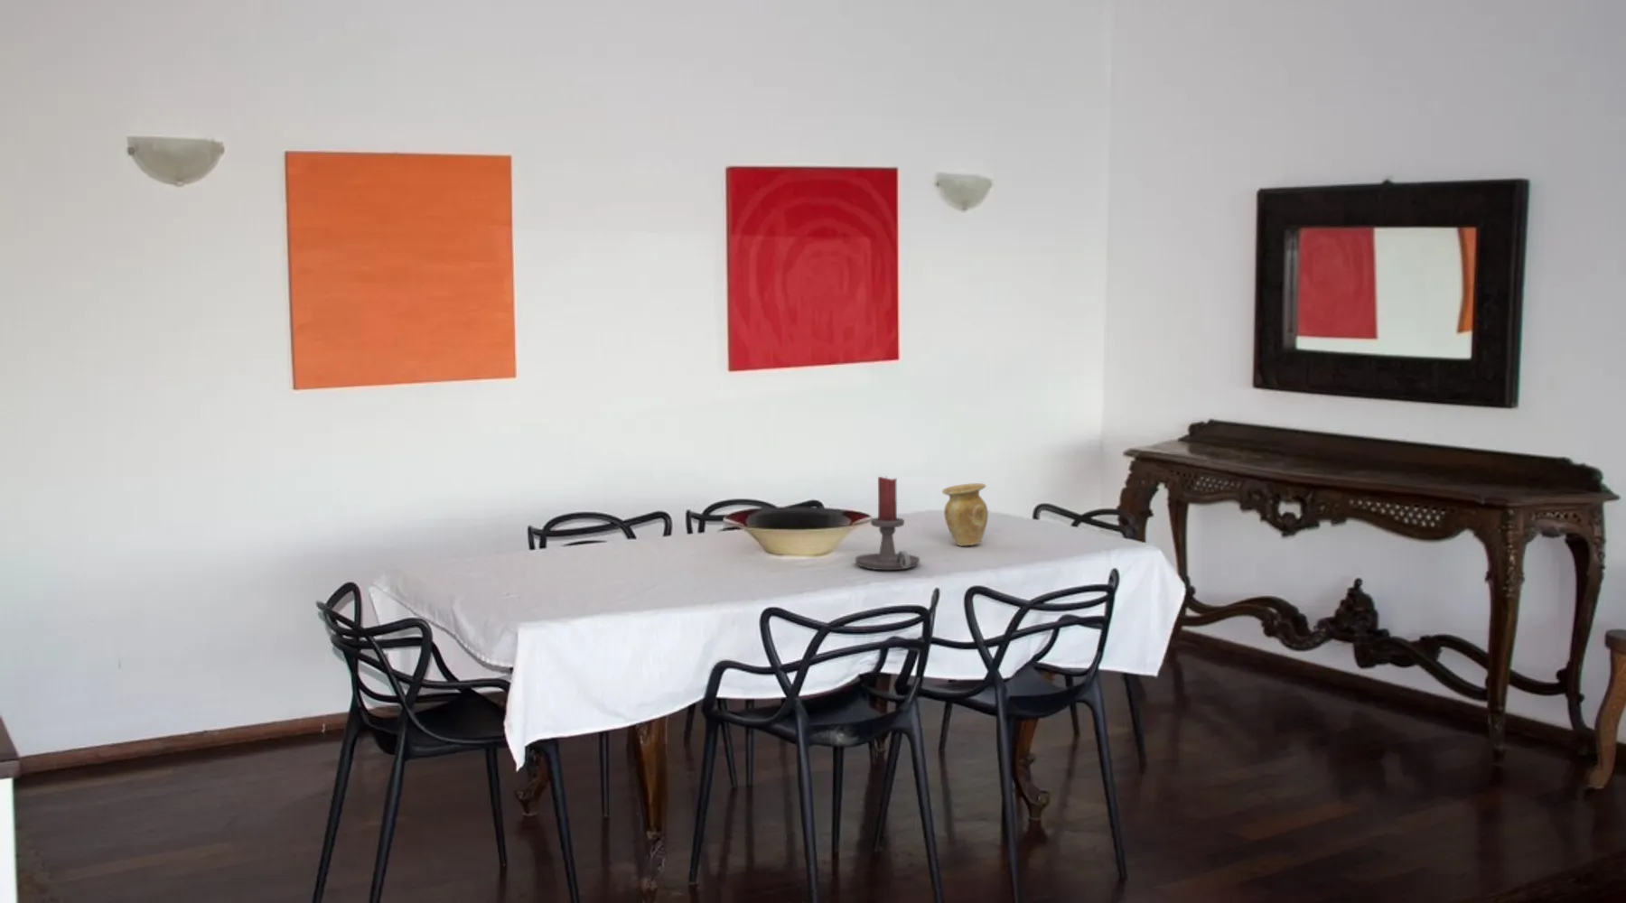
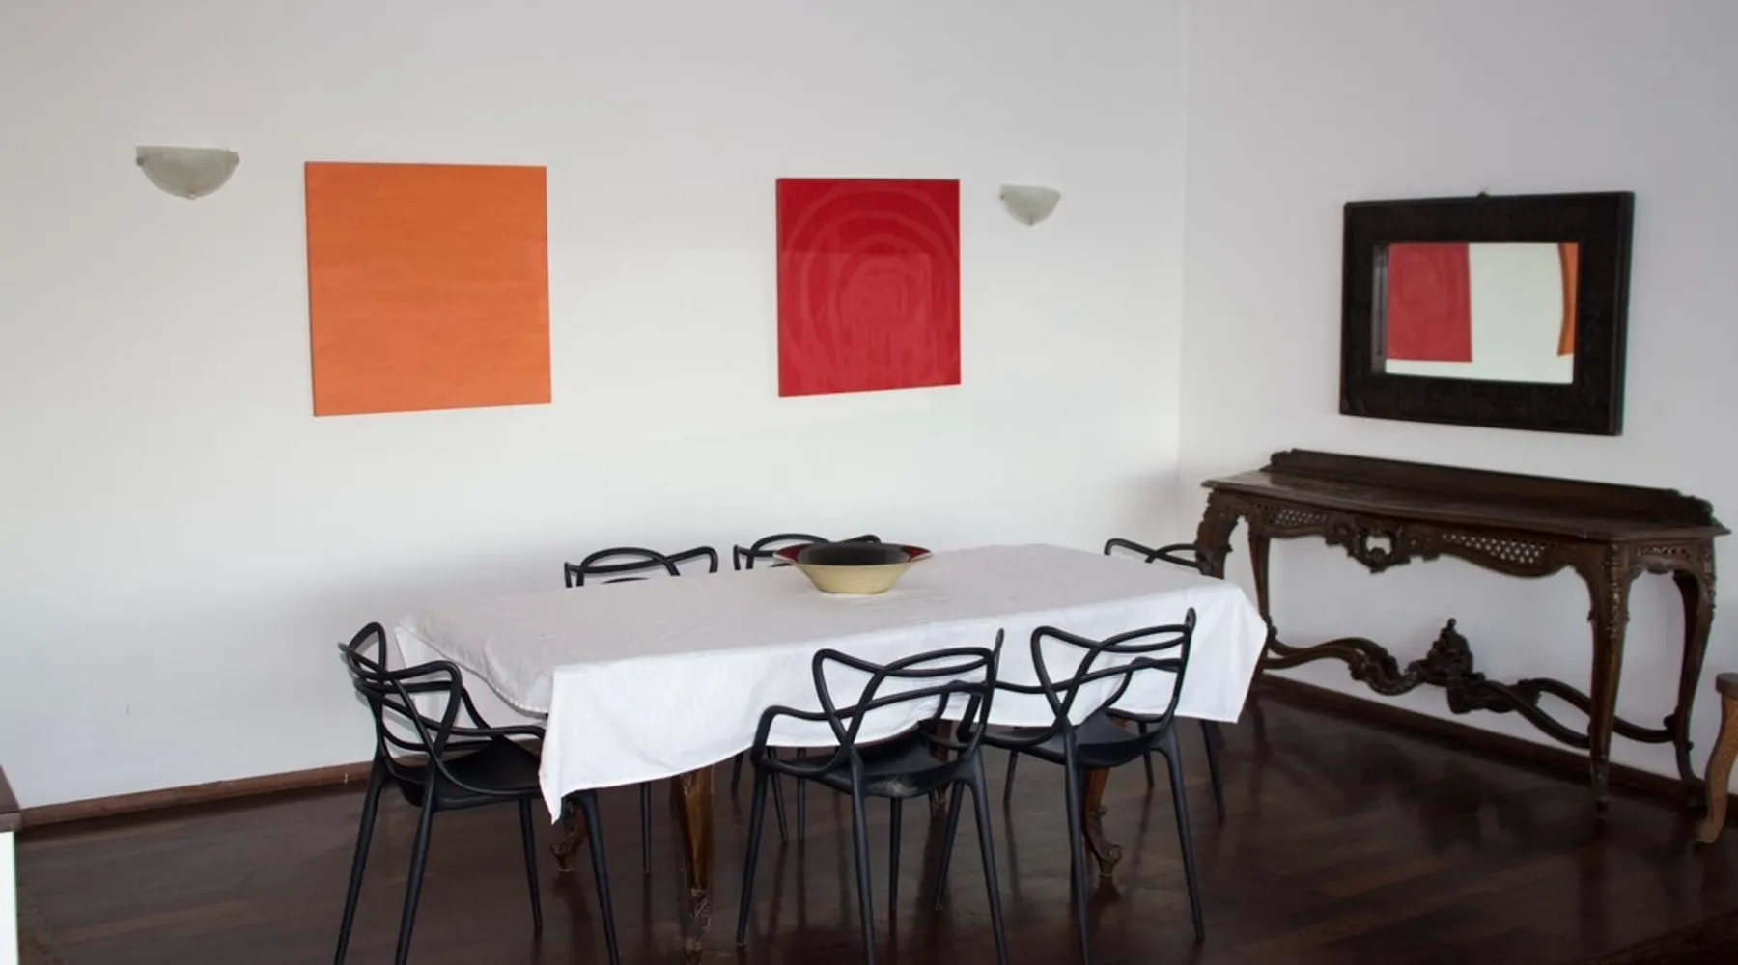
- candle holder (891, 522)
- vase (964, 515)
